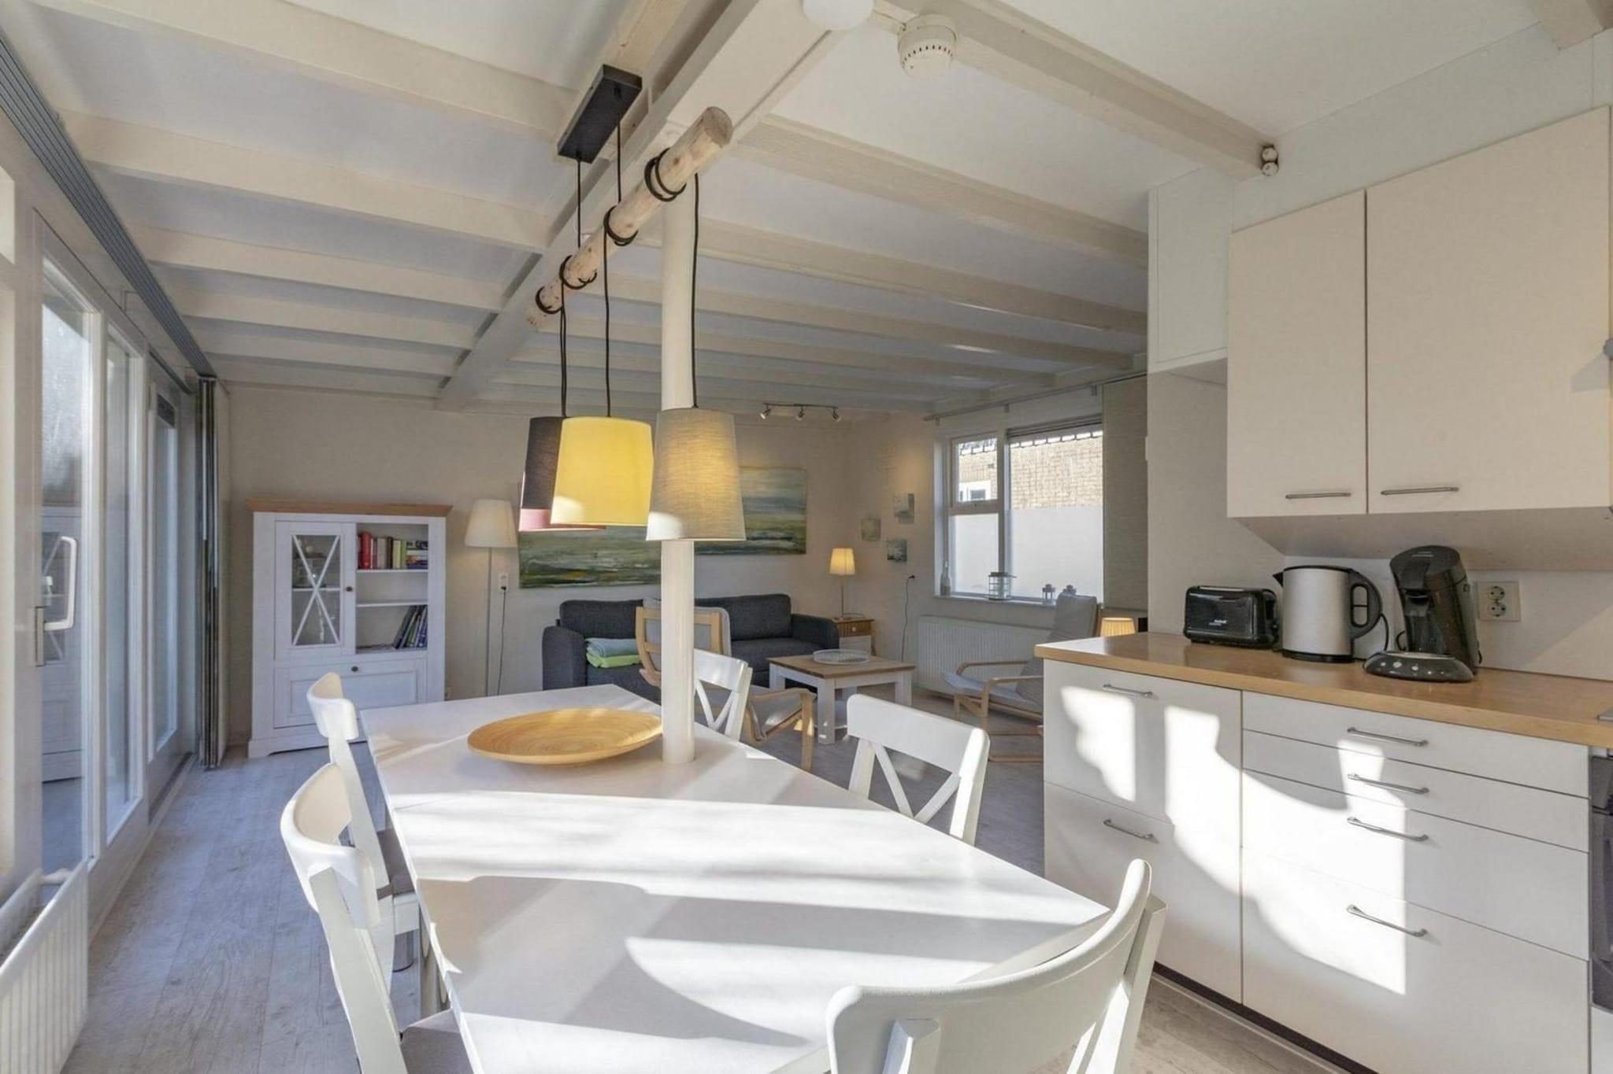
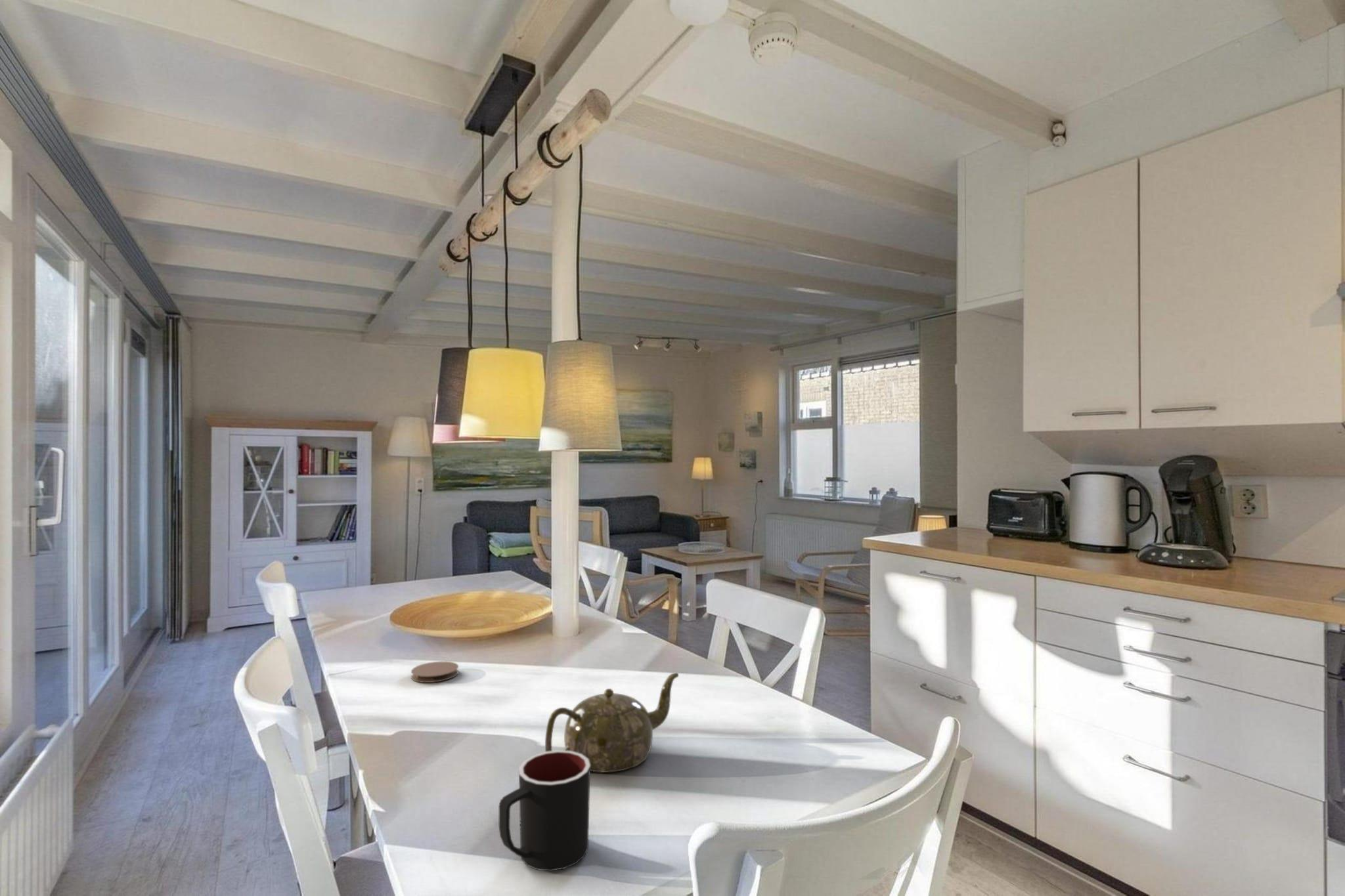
+ mug (544, 814)
+ teapot (615, 719)
+ coaster (435, 672)
